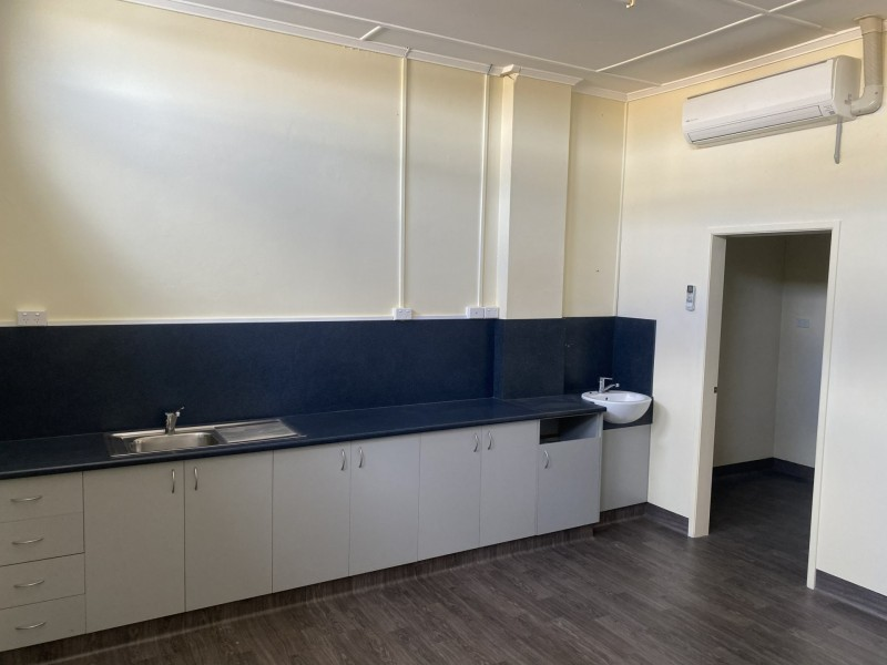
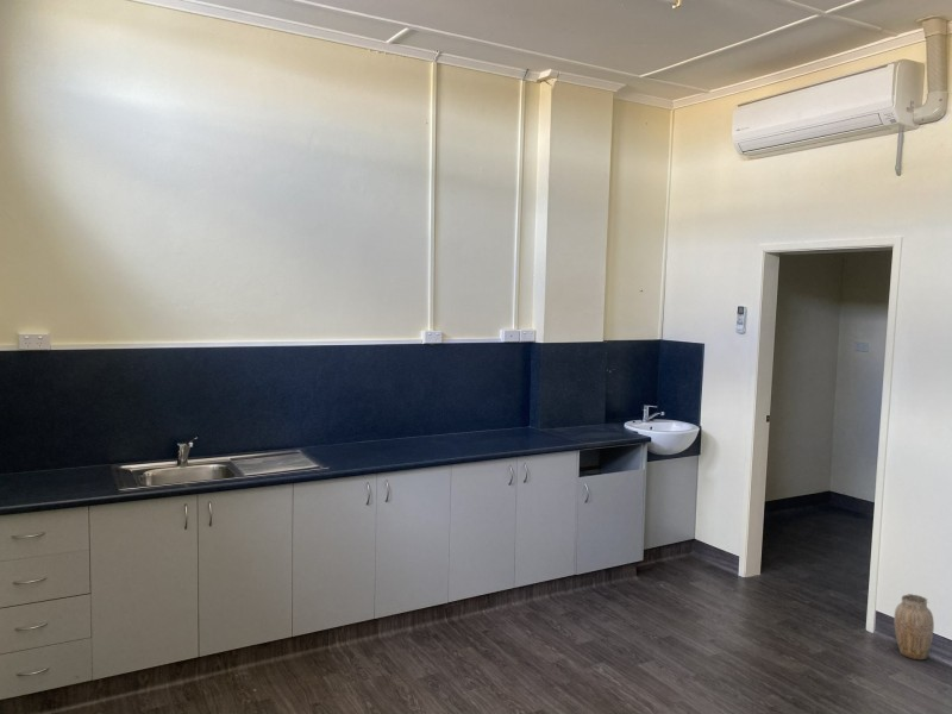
+ vase (913, 626)
